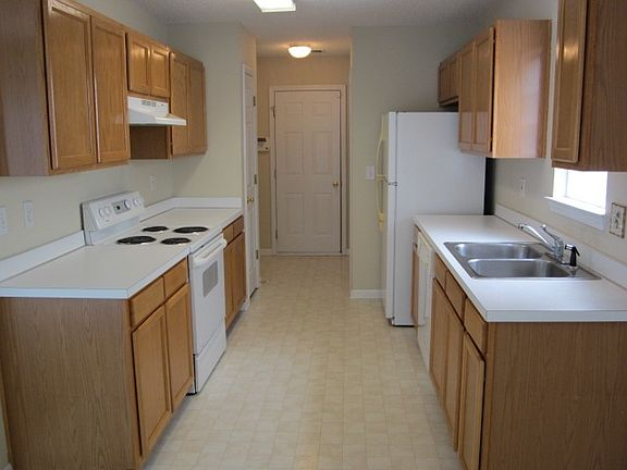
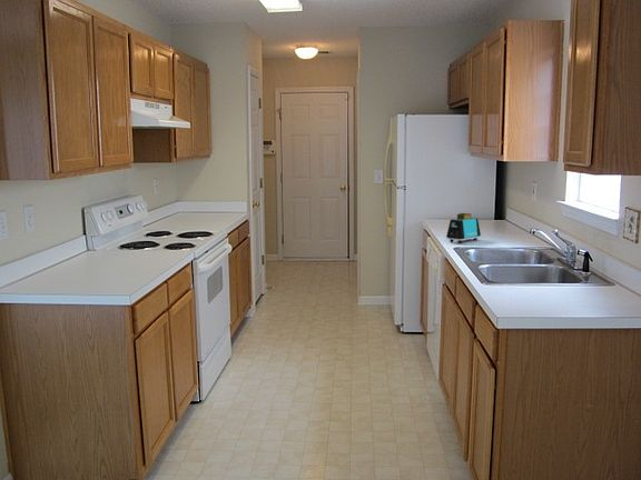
+ toaster (463, 227)
